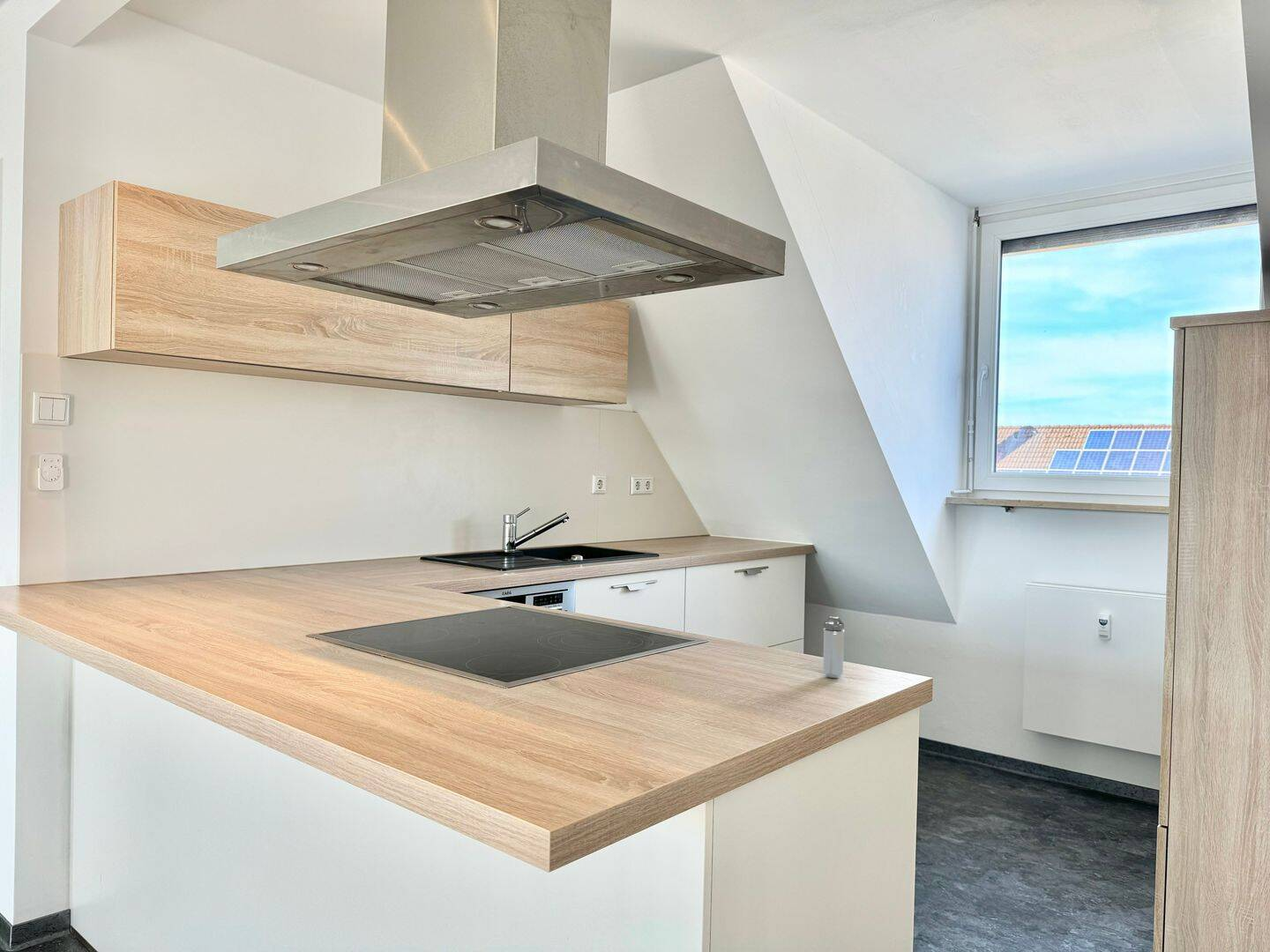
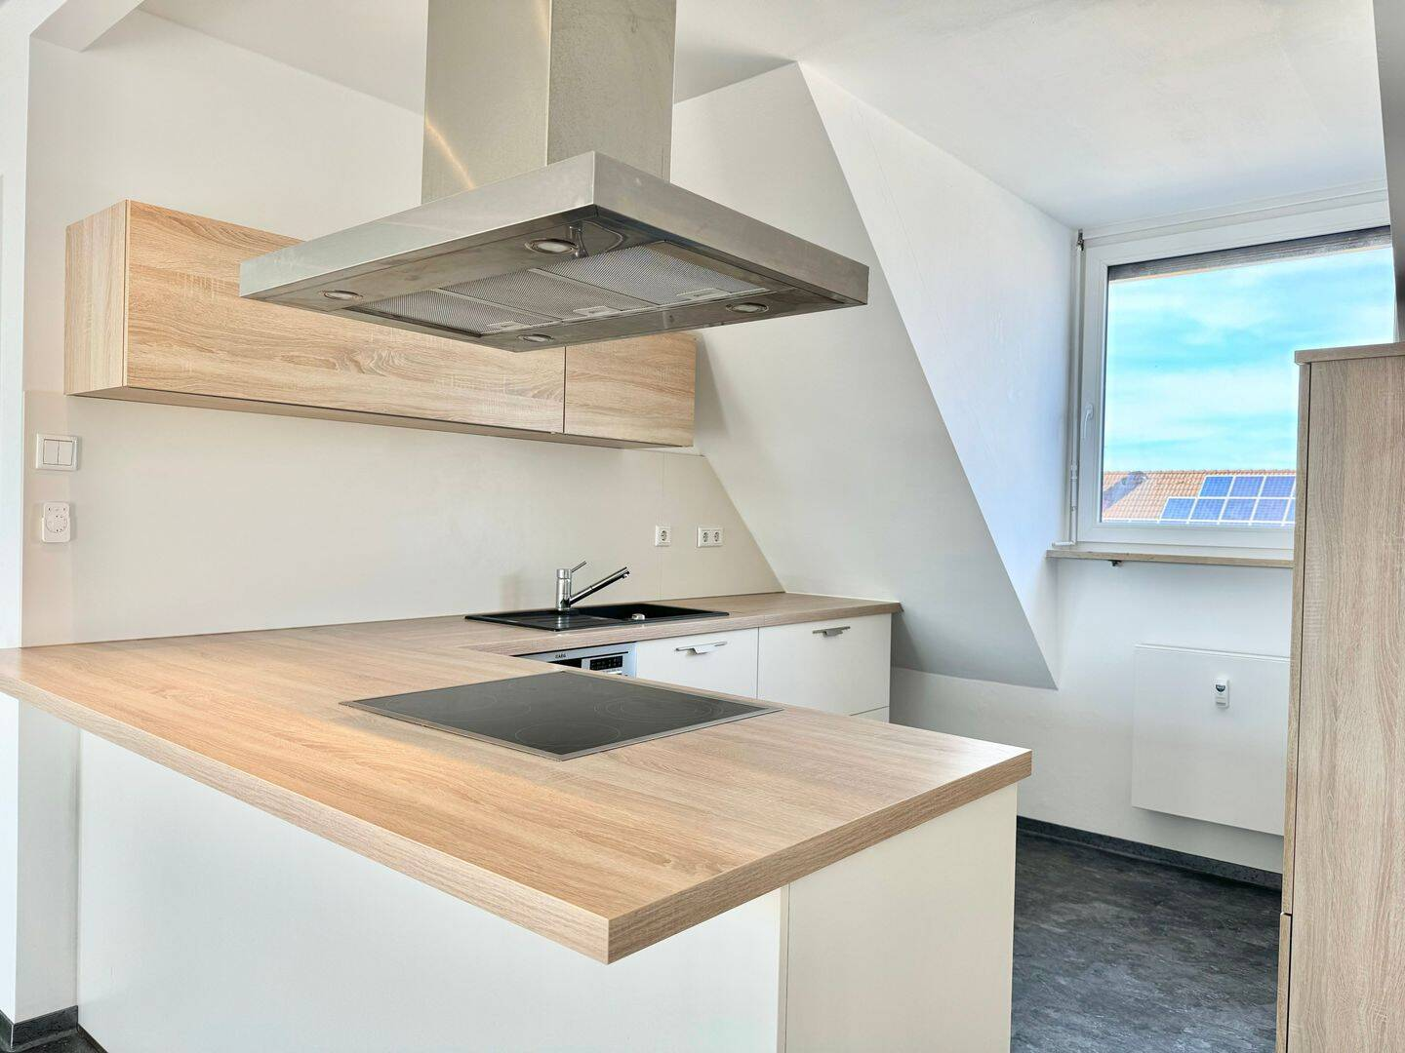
- shaker (833, 646)
